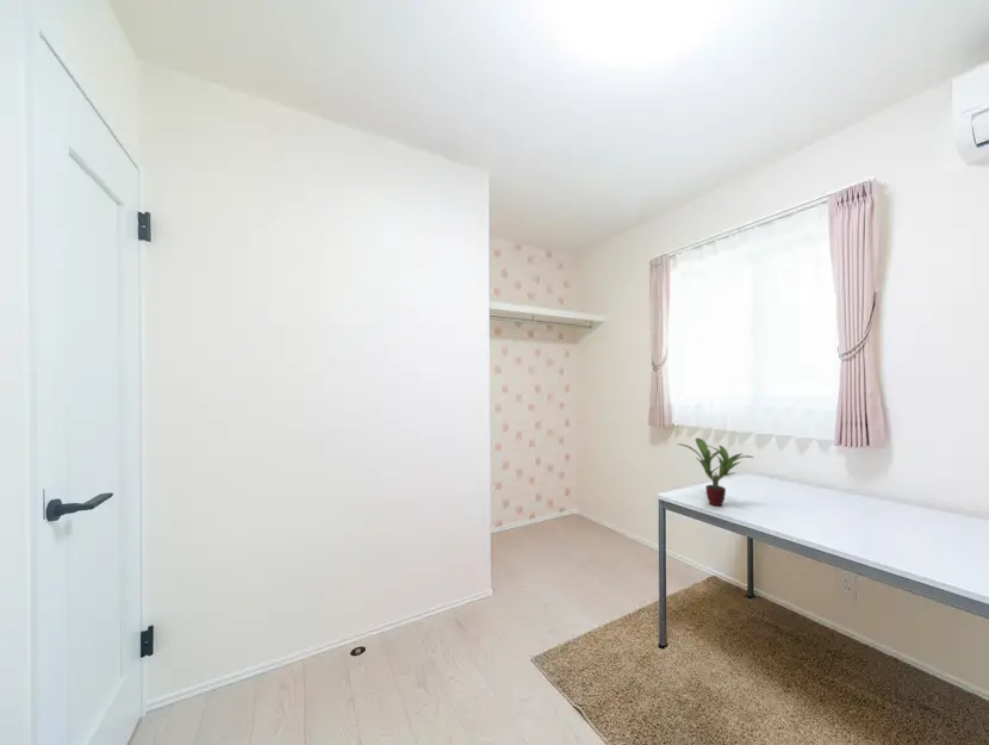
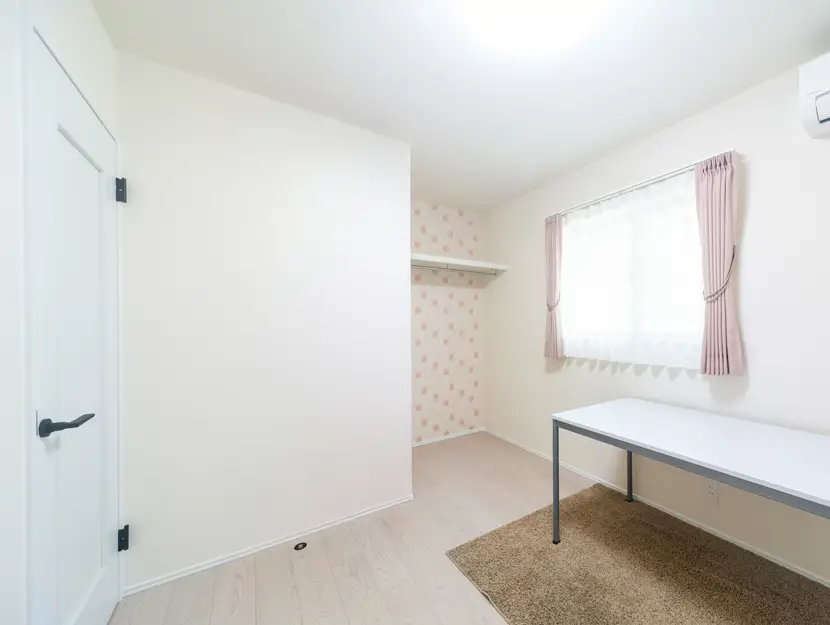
- potted plant (714, 472)
